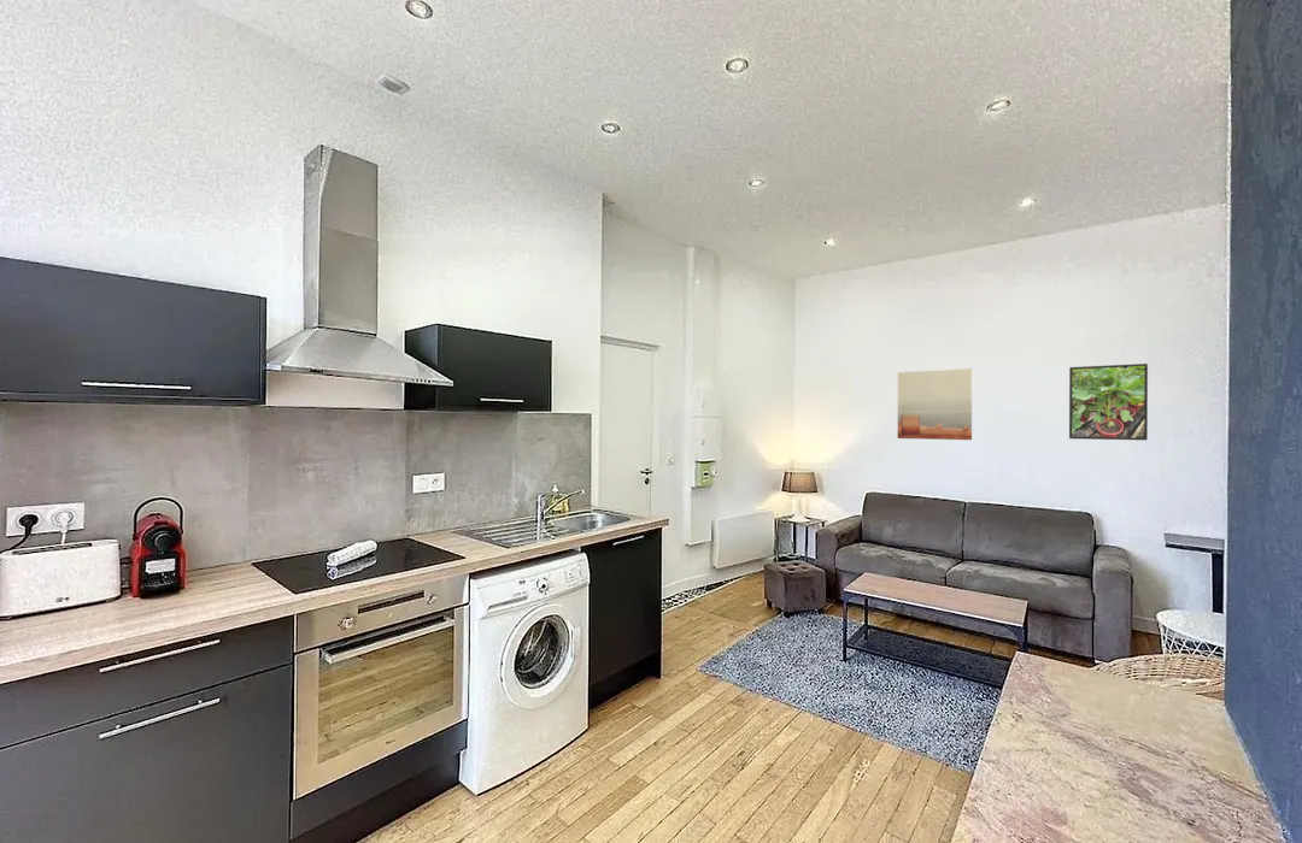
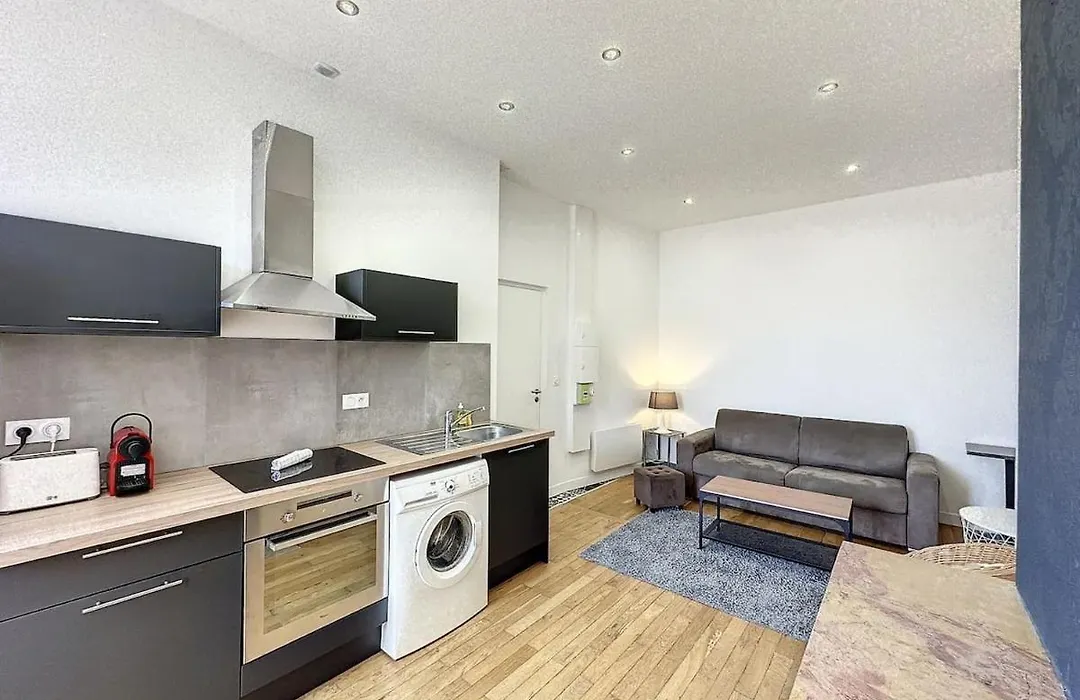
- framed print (1107, 402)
- wall art (933, 405)
